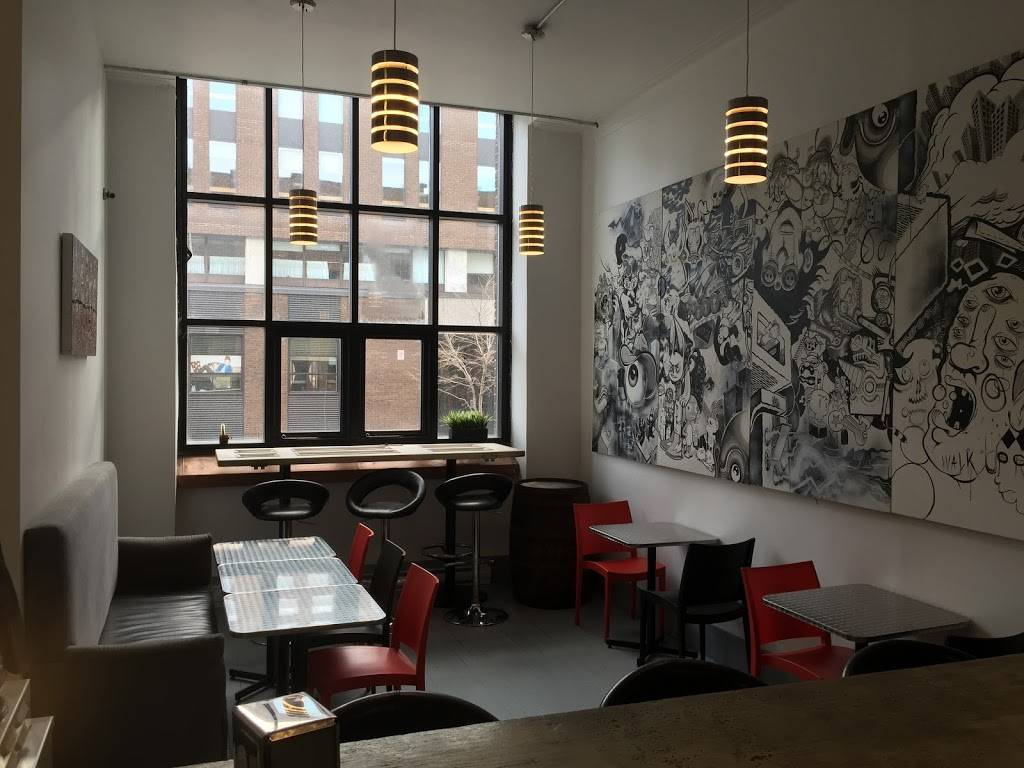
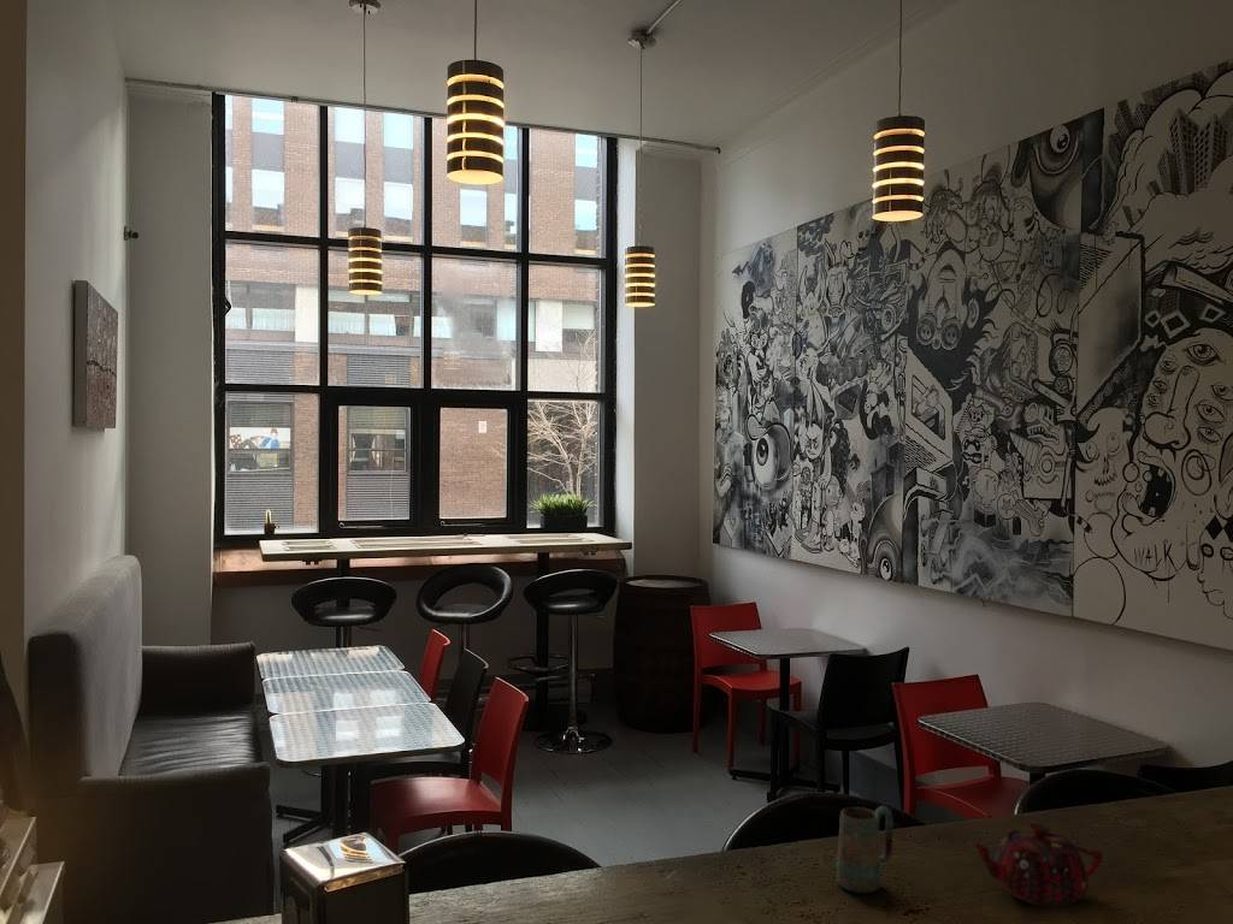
+ teapot (1037, 858)
+ mug (866, 846)
